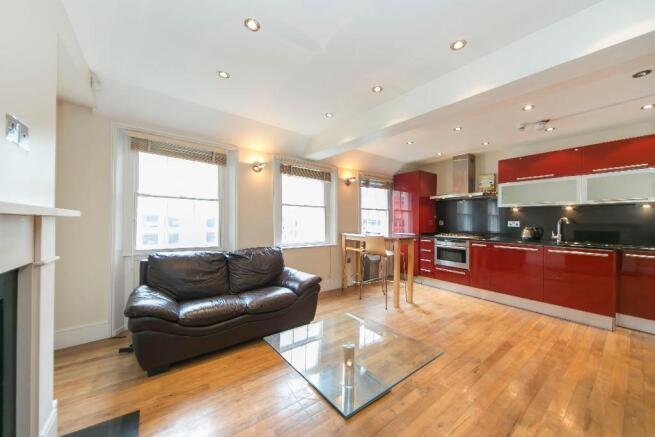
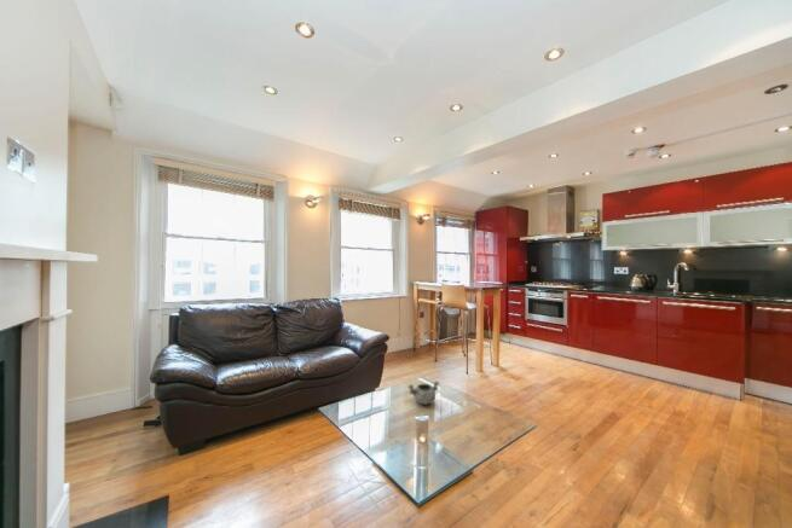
+ decorative bowl (423, 391)
